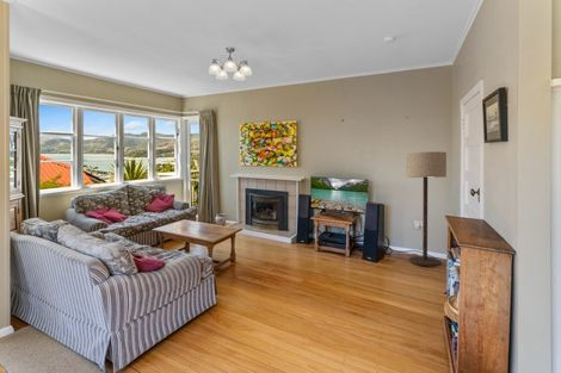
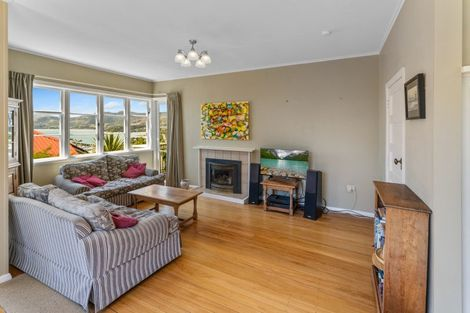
- floor lamp (425, 207)
